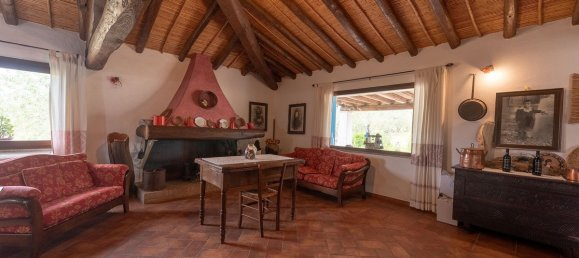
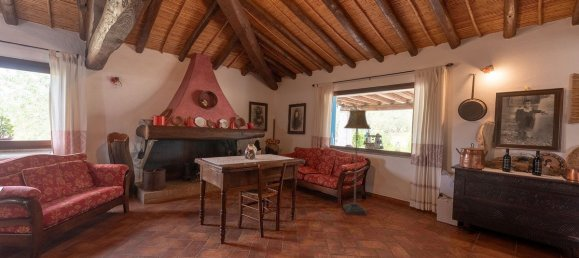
+ floor lamp (356, 161)
